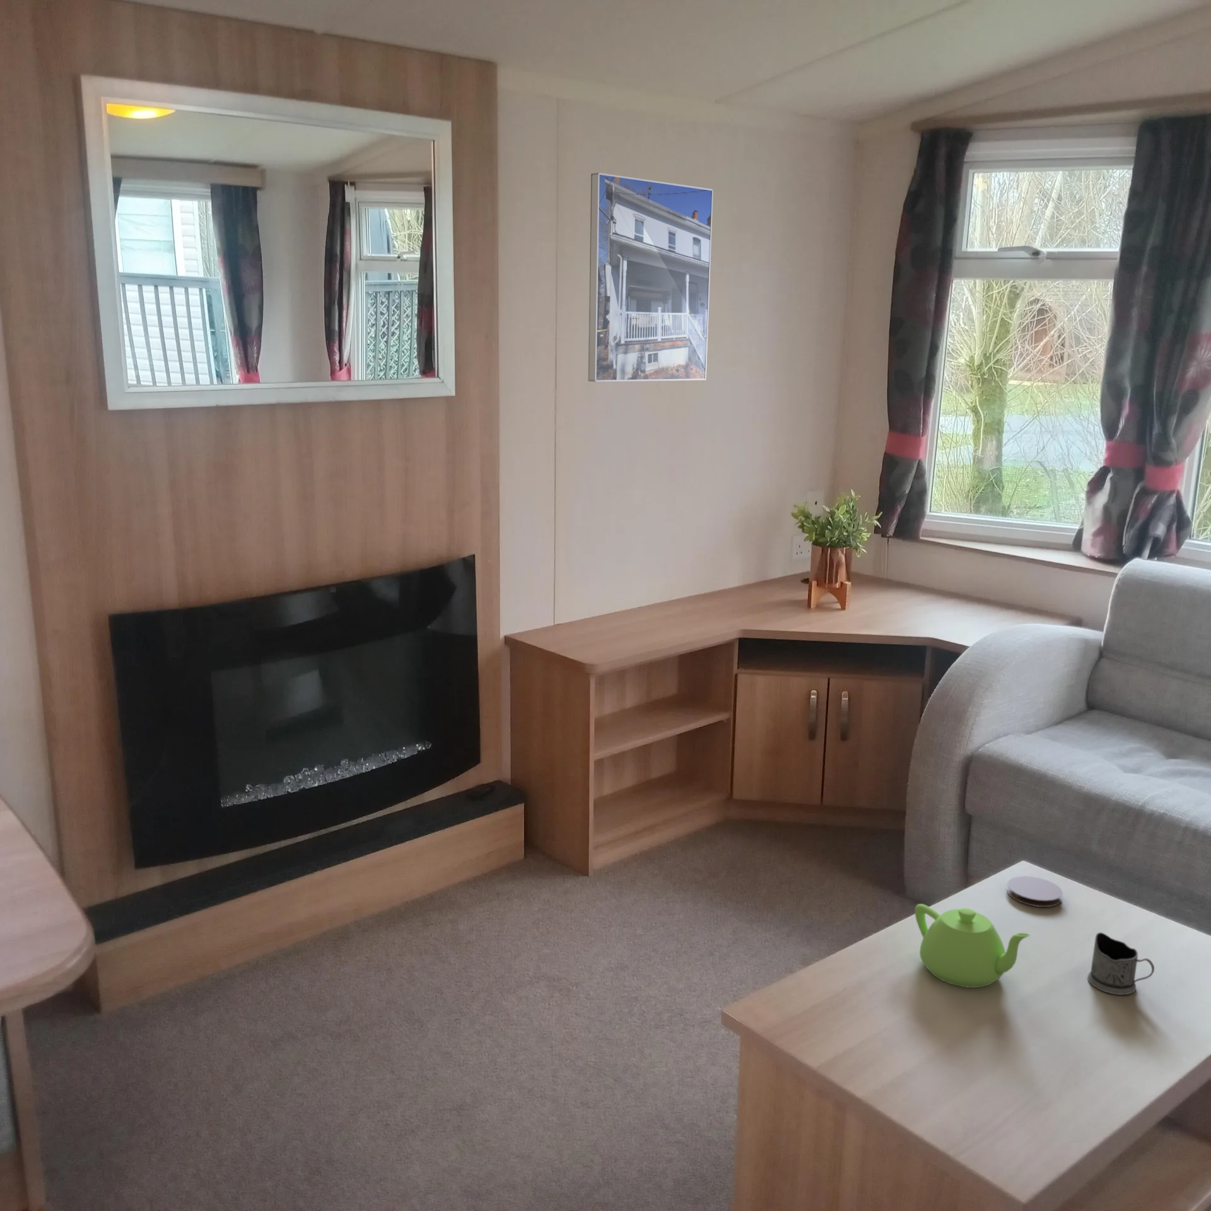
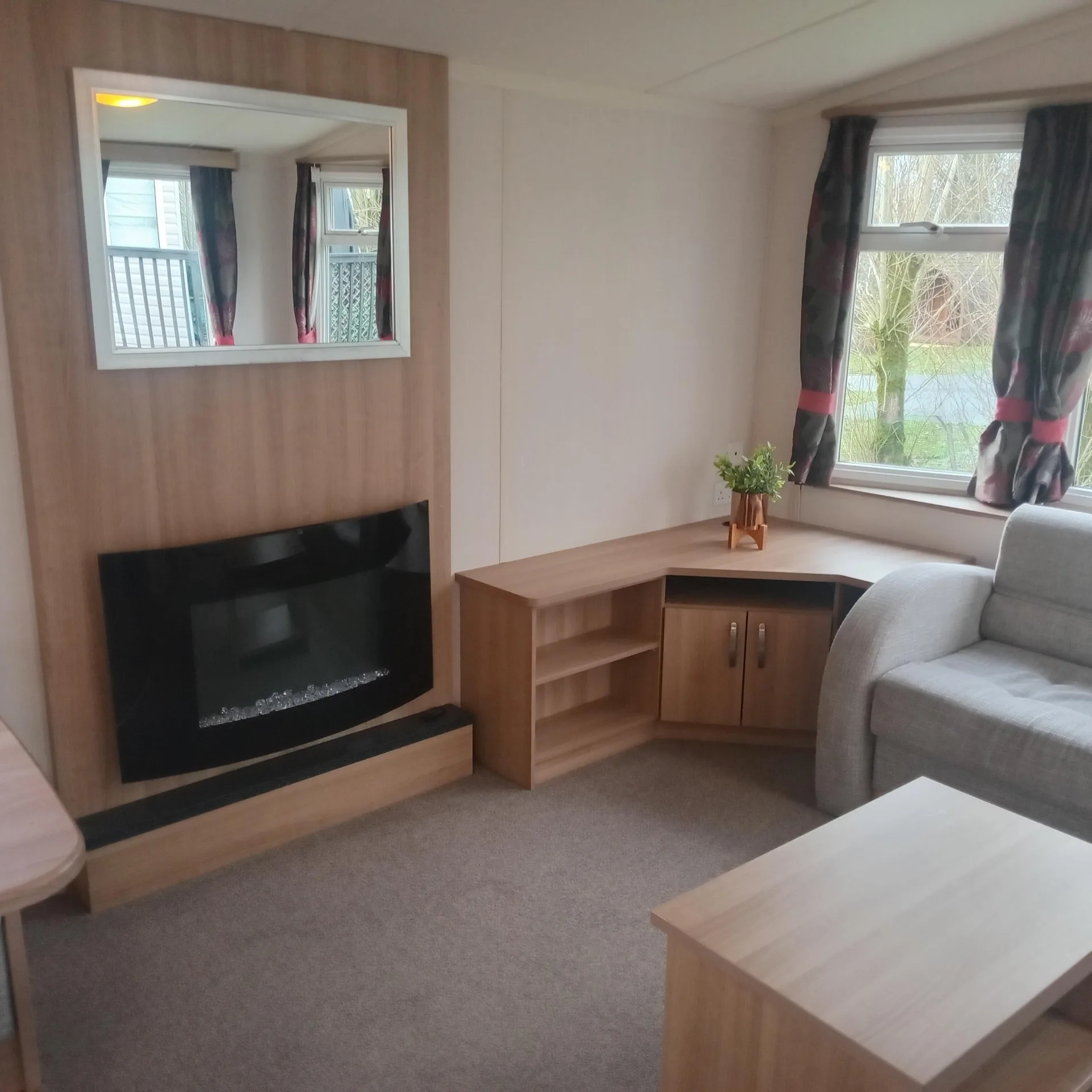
- tea glass holder (1121, 965)
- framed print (652, 283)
- teapot (968, 942)
- coaster (1035, 892)
